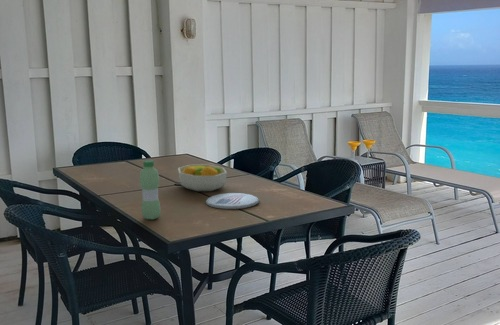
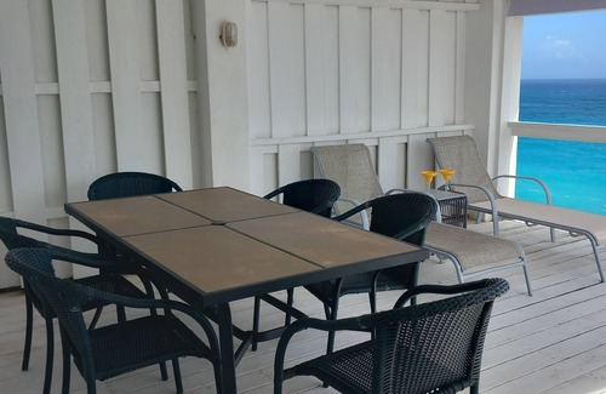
- plate (232, 200)
- fruit bowl (202, 174)
- water bottle (149, 189)
